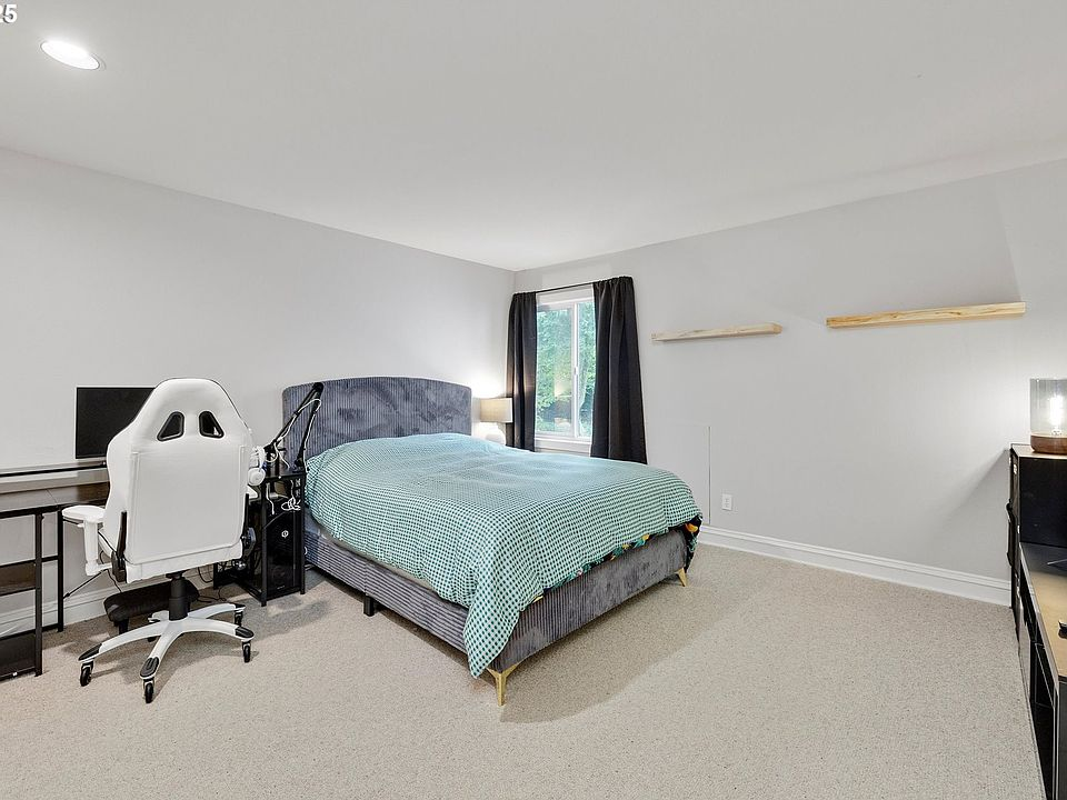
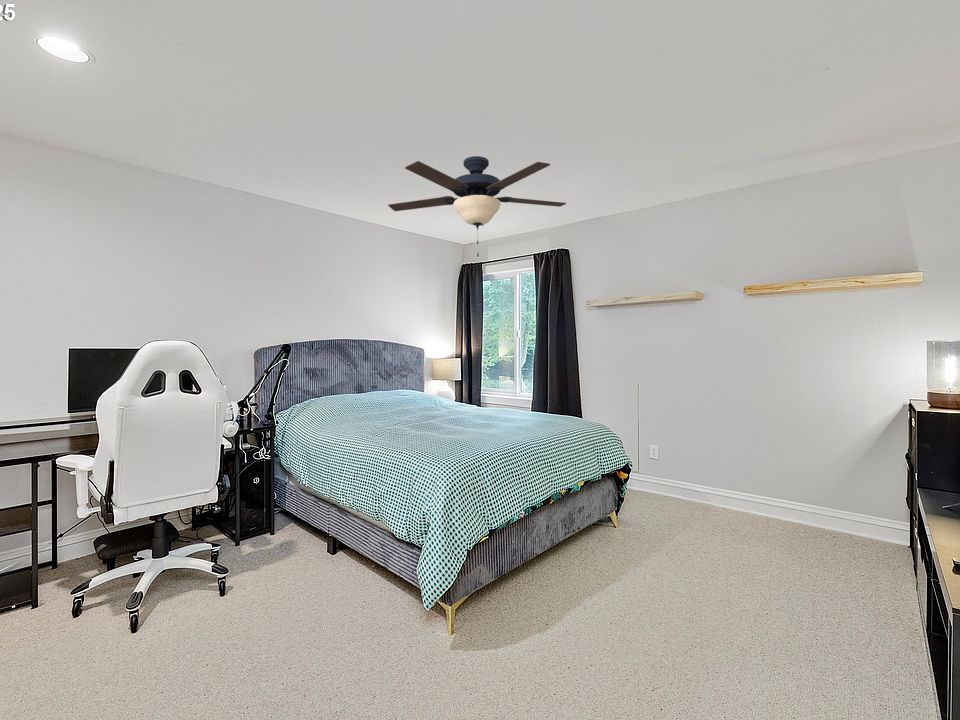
+ ceiling fan (477, 210)
